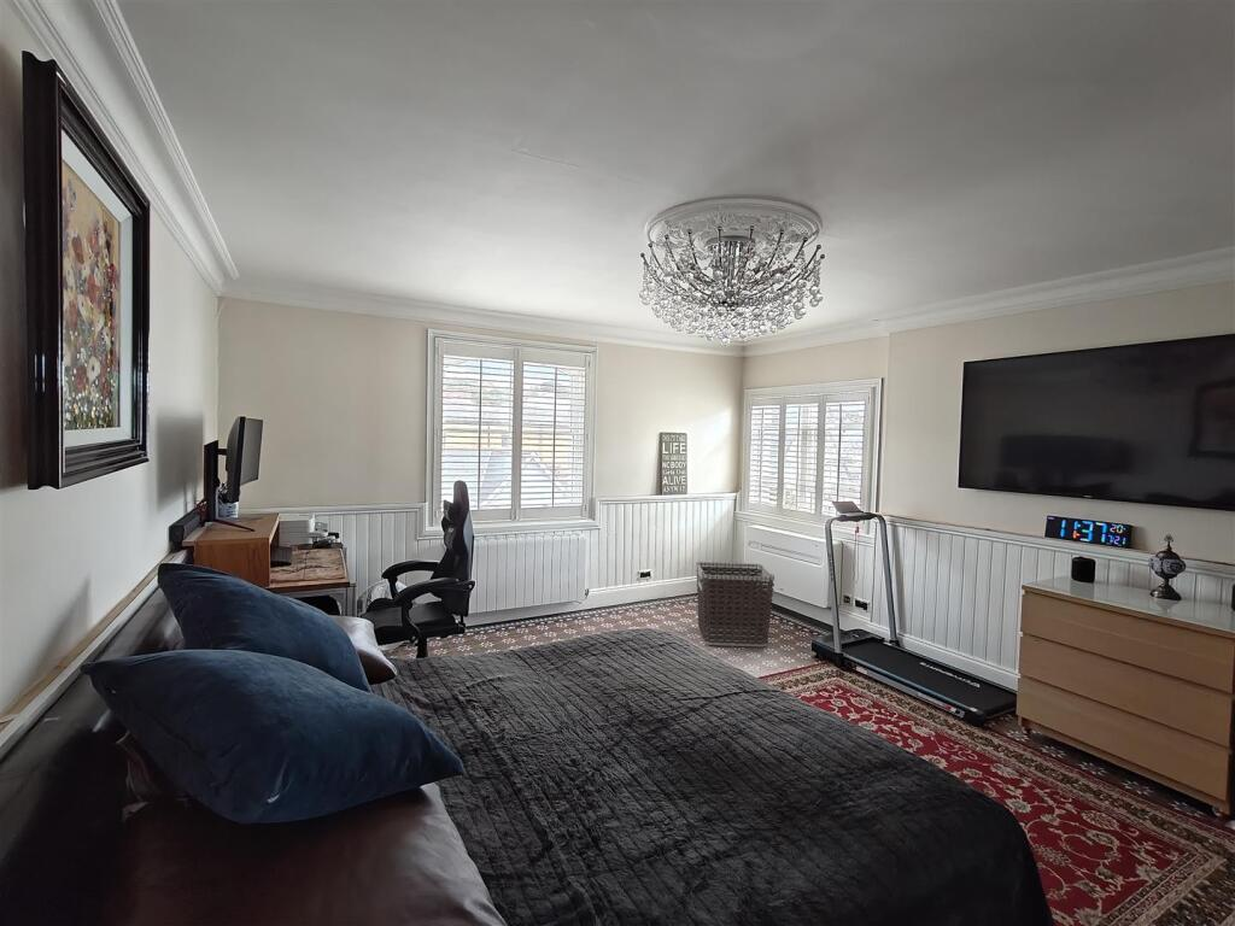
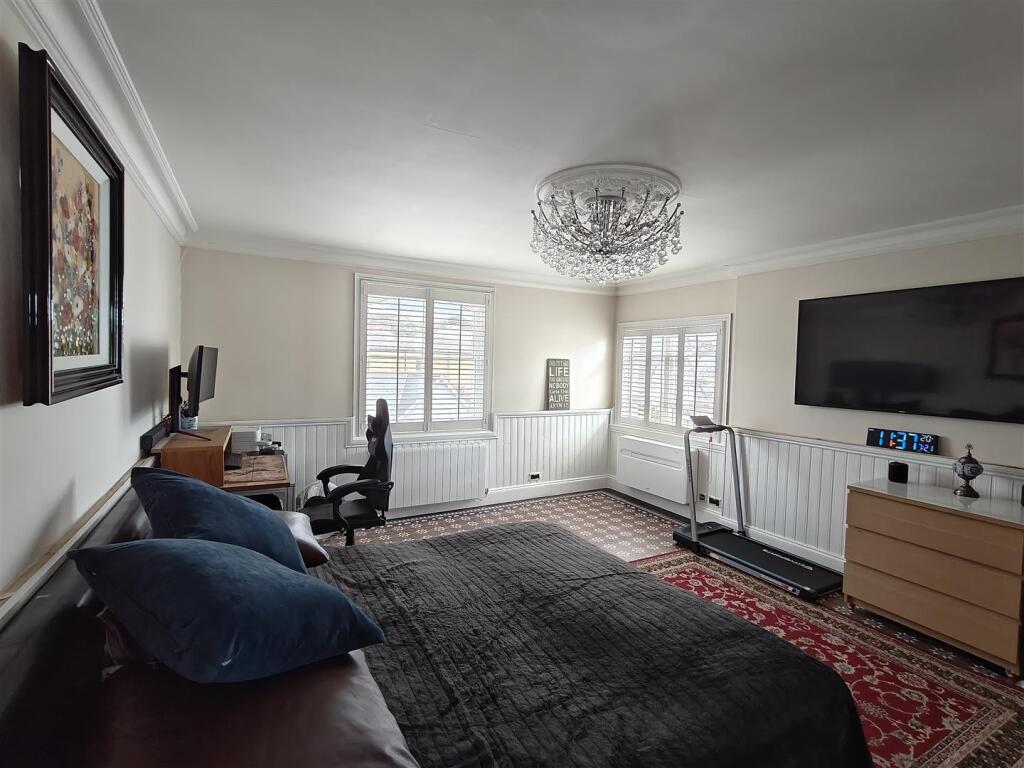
- clothes hamper (732, 602)
